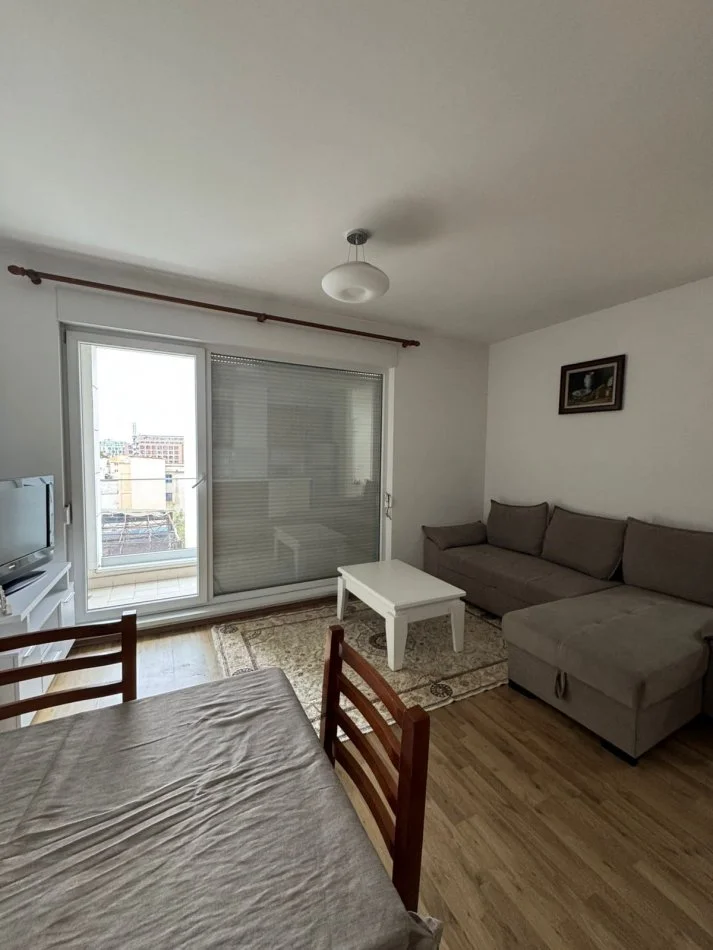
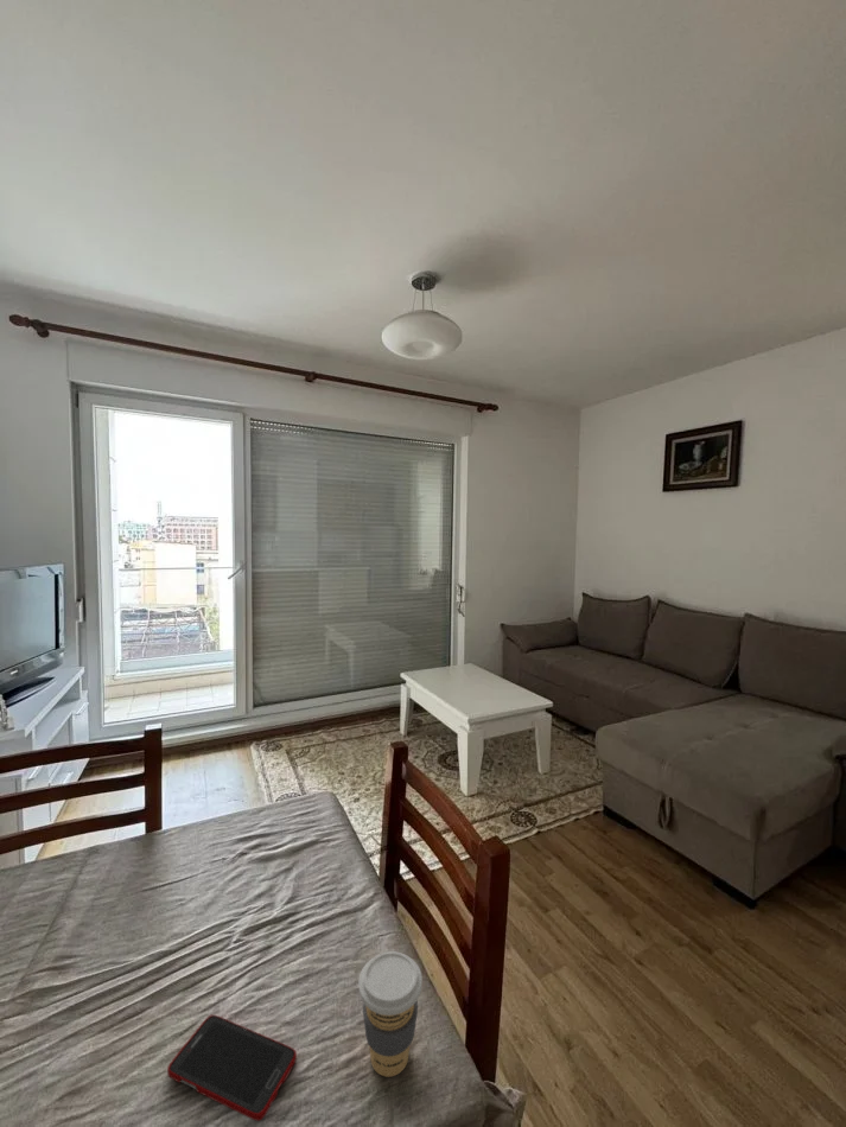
+ cell phone (233, 1063)
+ coffee cup (389, 1014)
